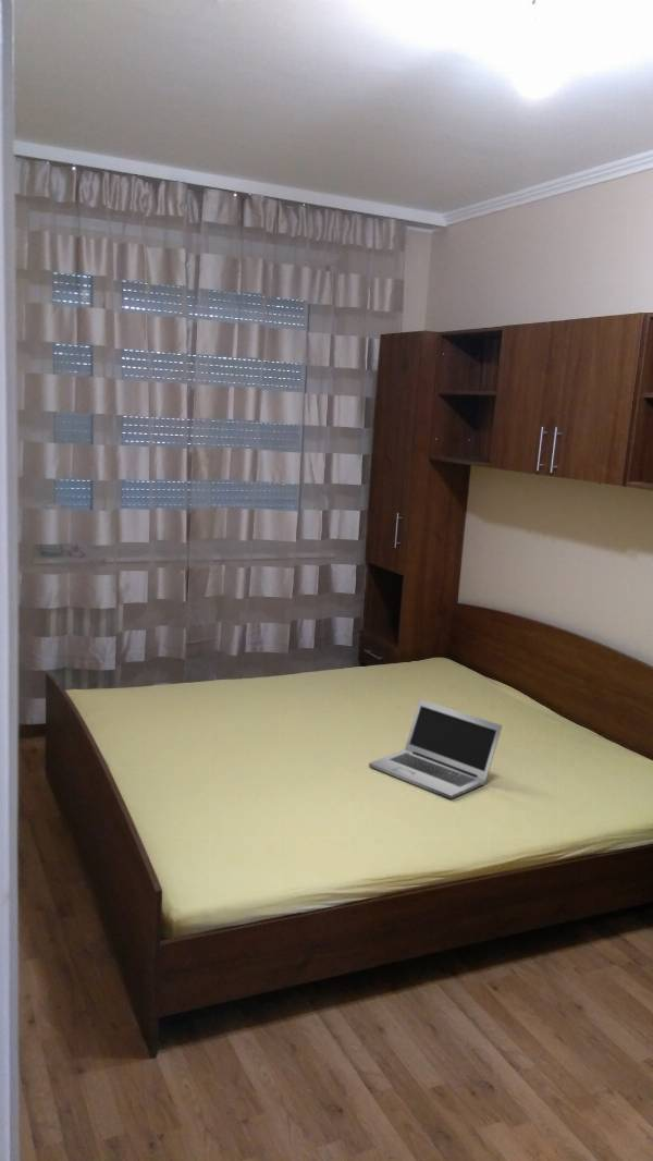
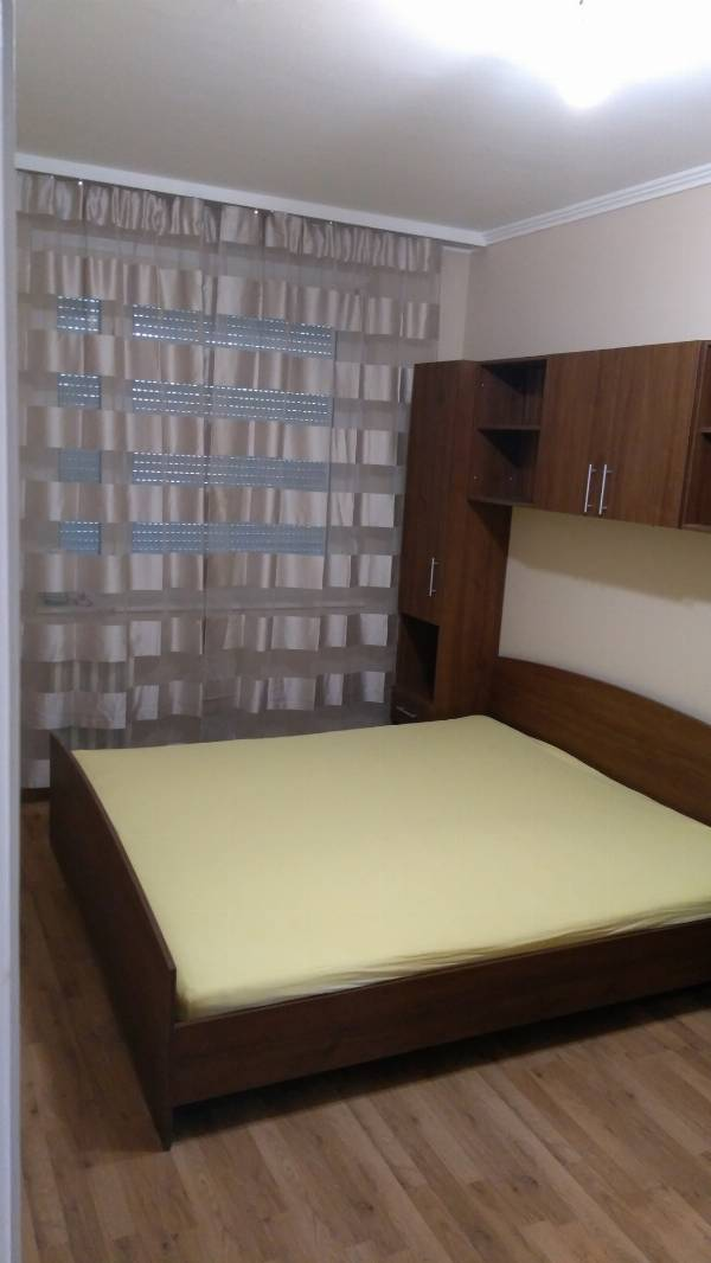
- laptop (434, 746)
